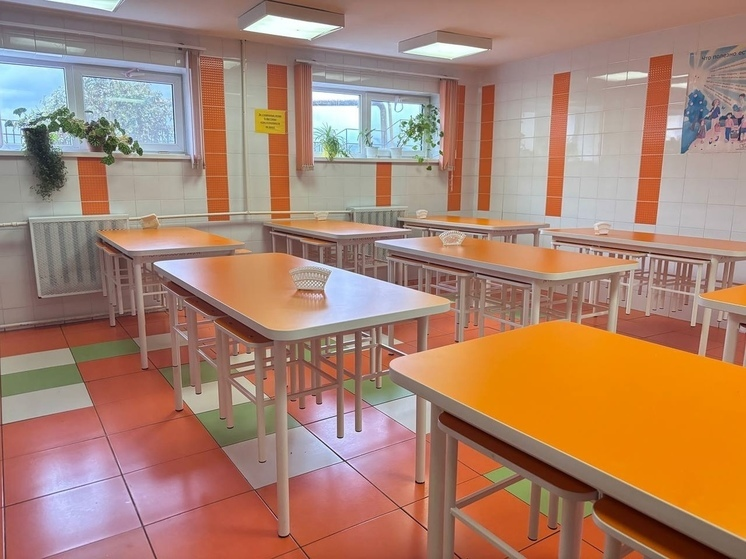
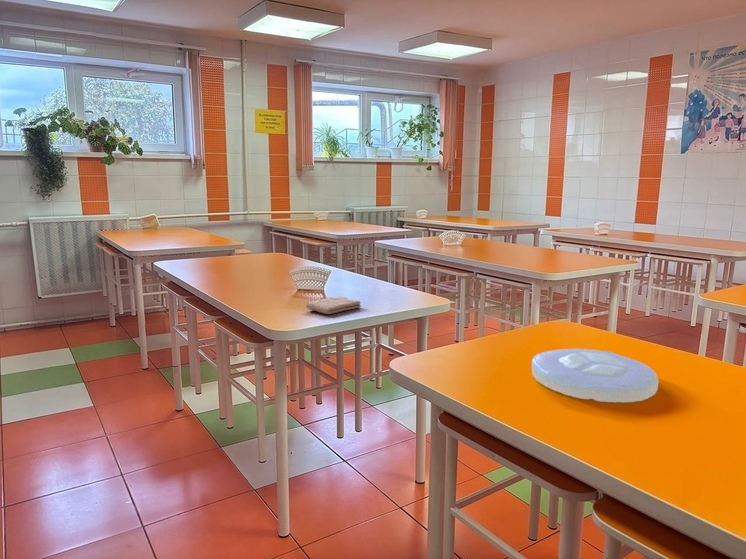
+ plate (593, 369)
+ washcloth (334, 304)
